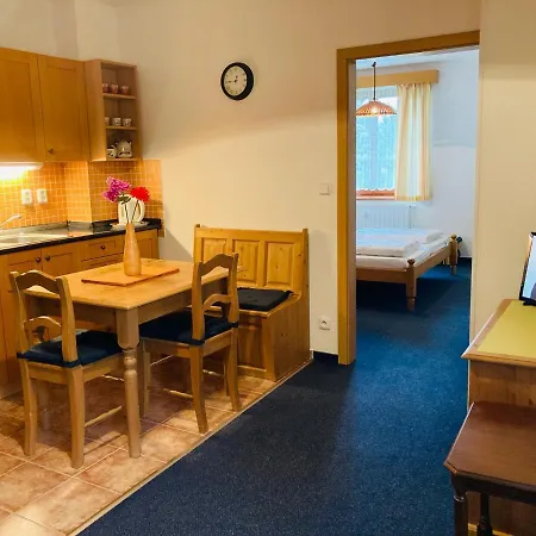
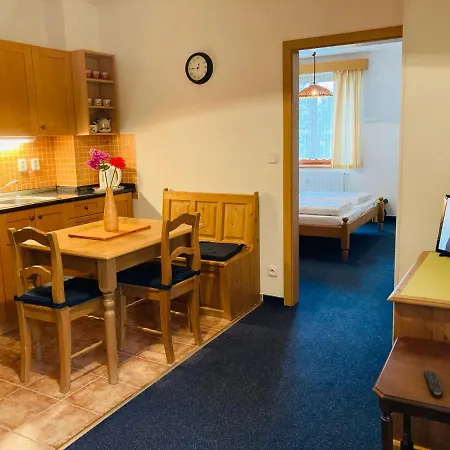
+ remote control (433, 382)
